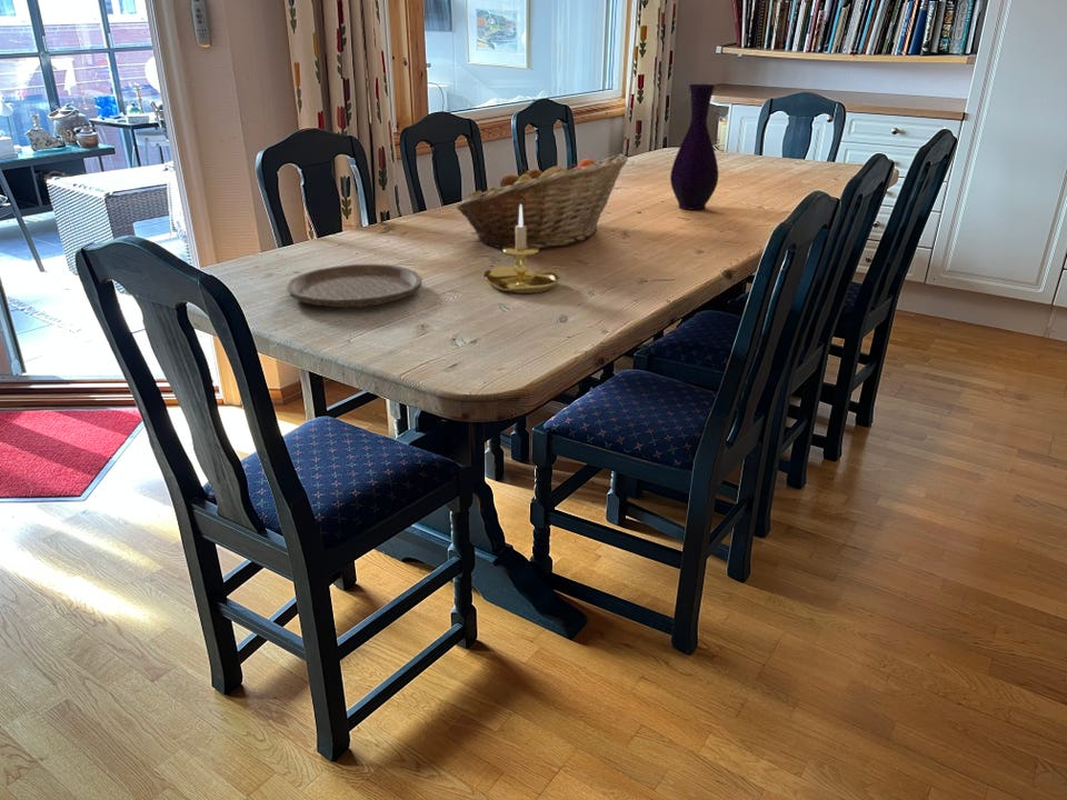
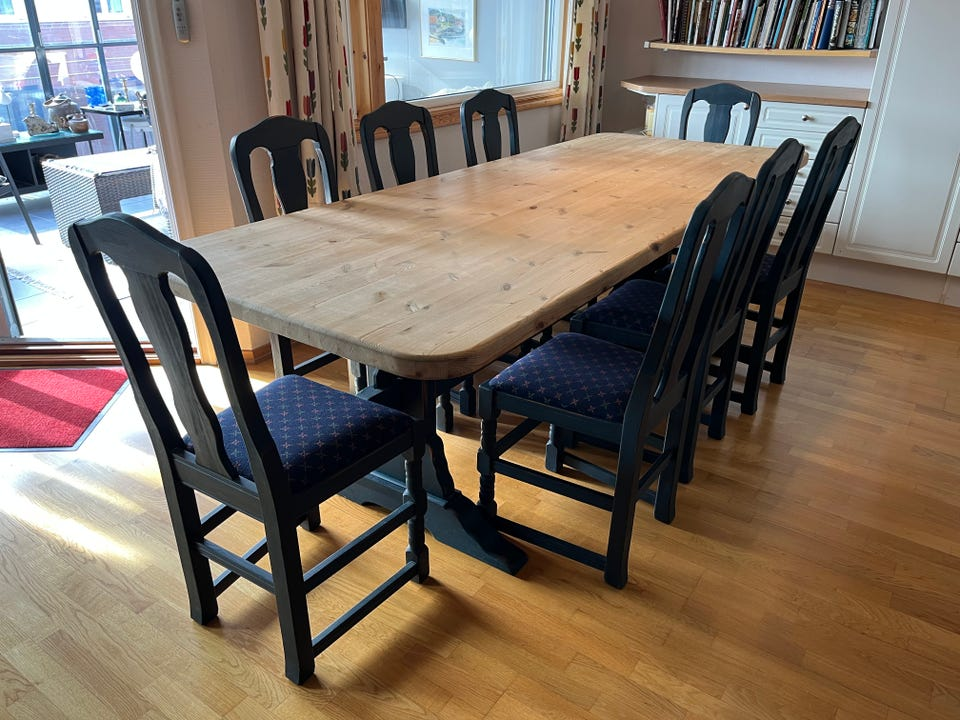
- candle holder (526, 246)
- fruit basket (544, 196)
- vase (696, 148)
- plate (355, 286)
